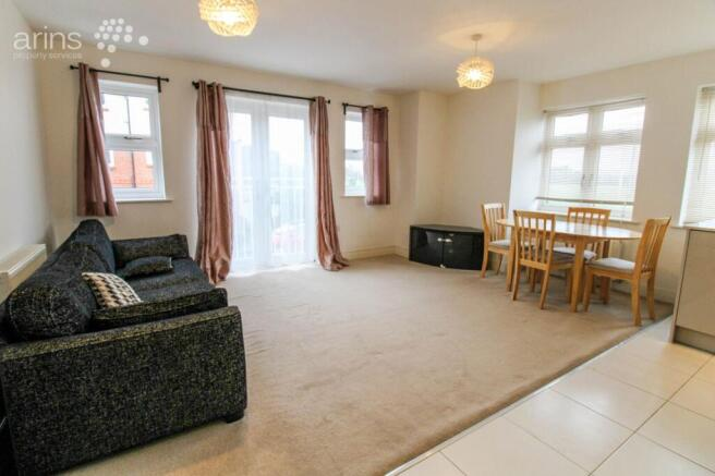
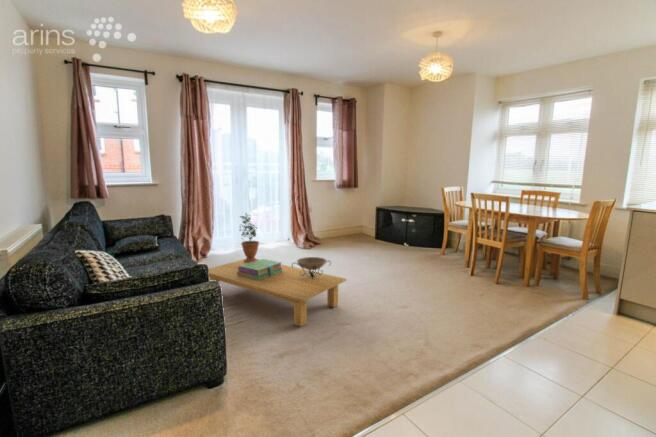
+ potted plant (248, 237)
+ stack of books (260, 268)
+ decorative bowl (311, 268)
+ coffee table (271, 287)
